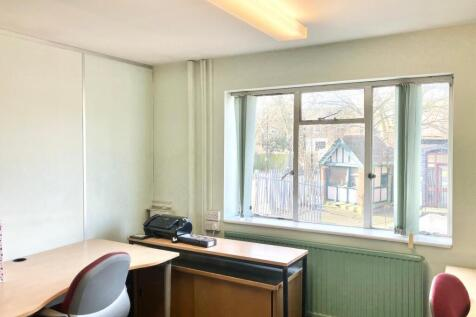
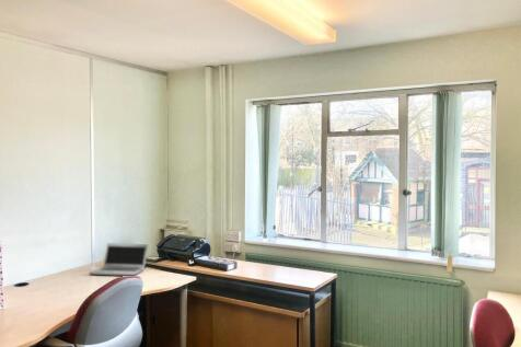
+ laptop (119, 258)
